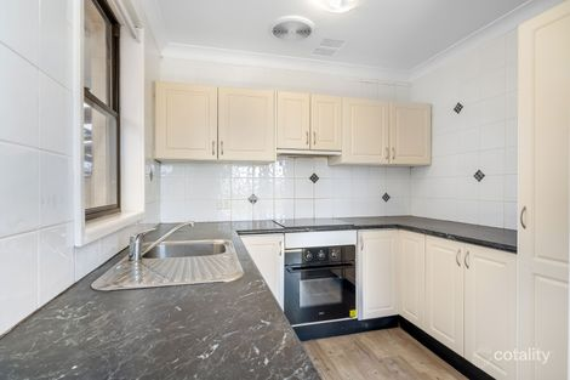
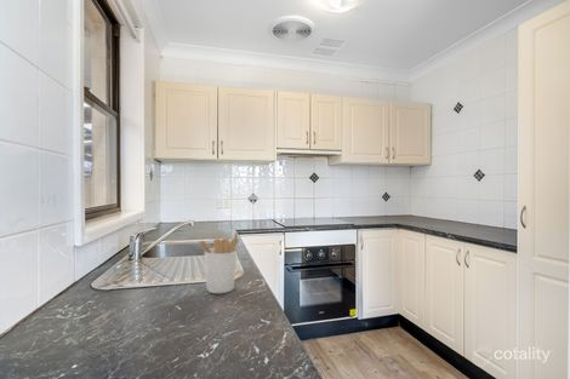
+ utensil holder (222, 262)
